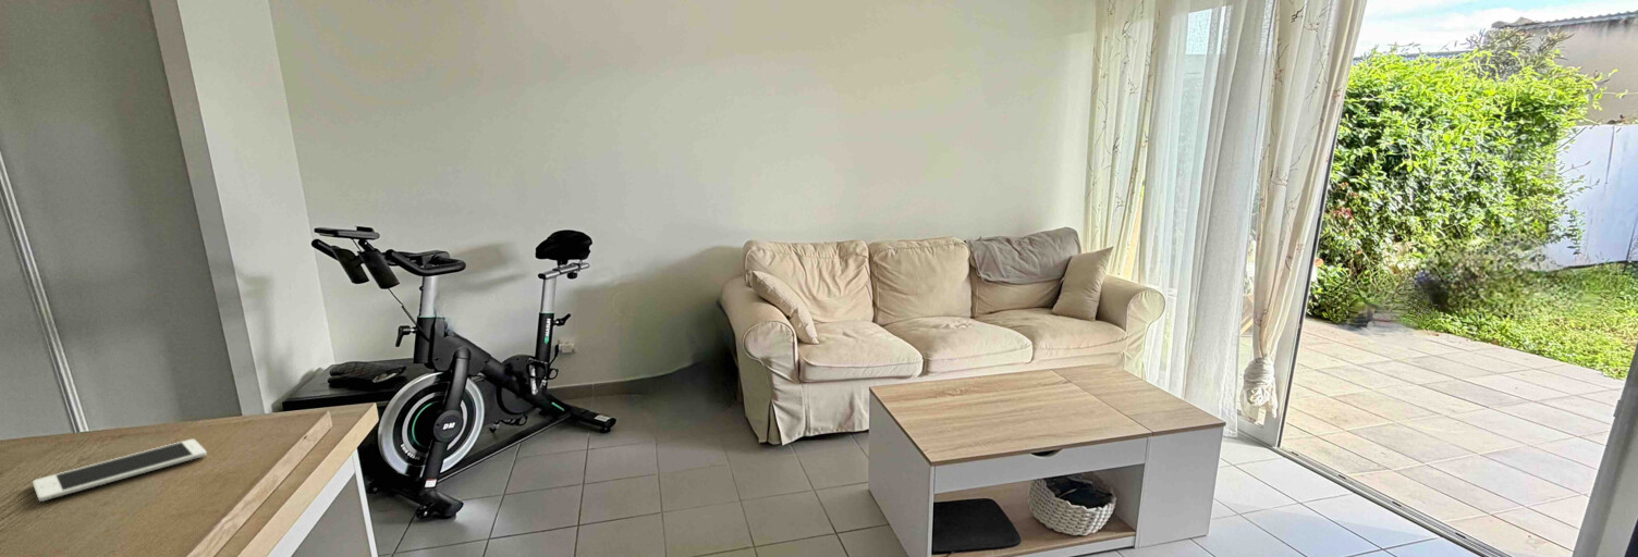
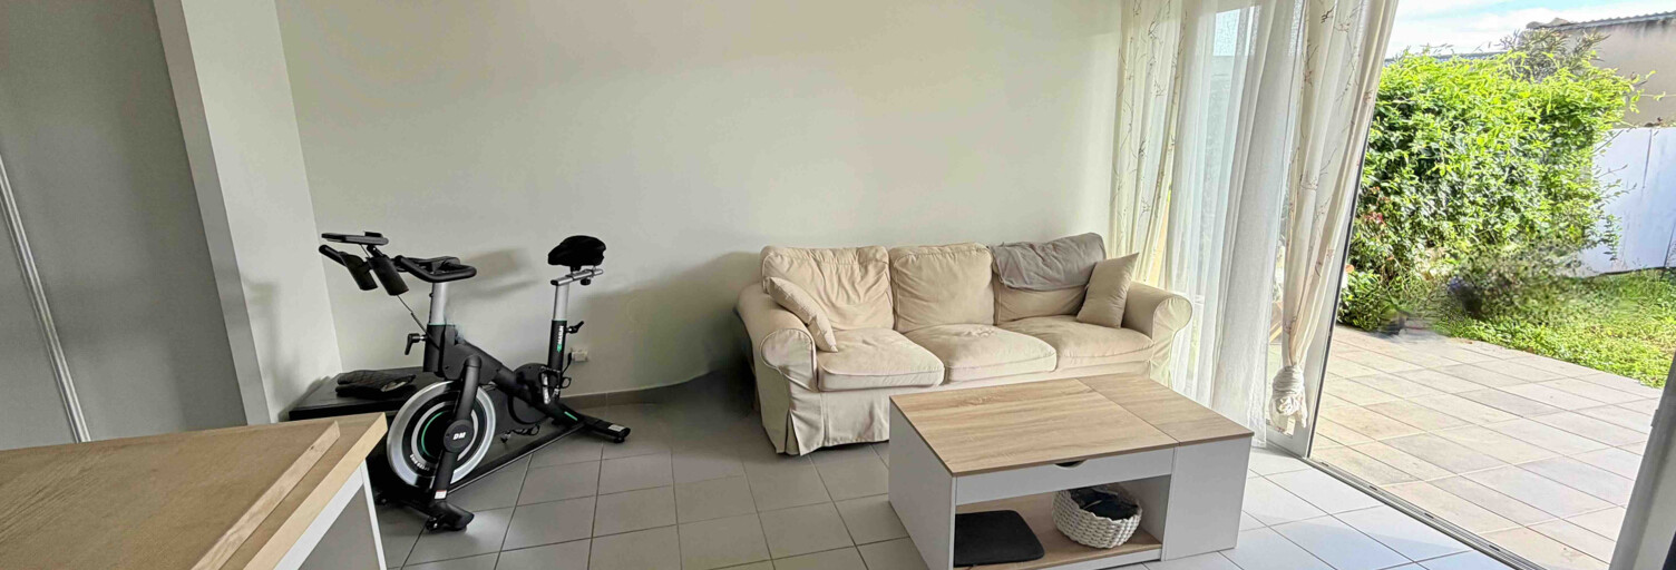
- cell phone (123, 467)
